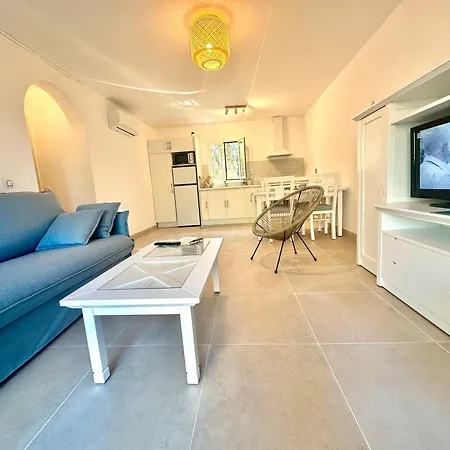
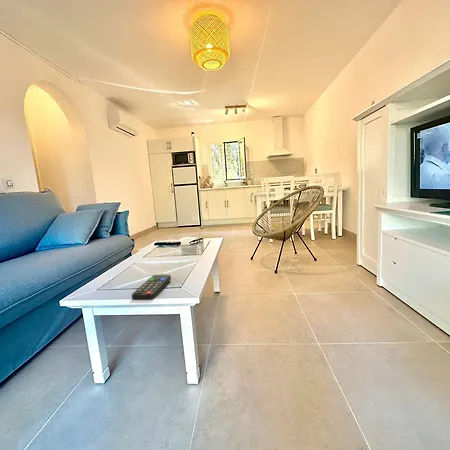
+ remote control (153, 285)
